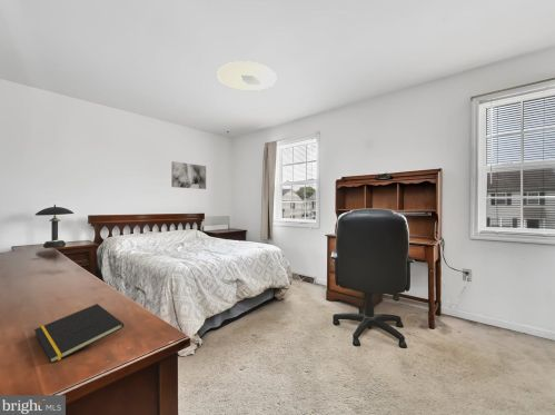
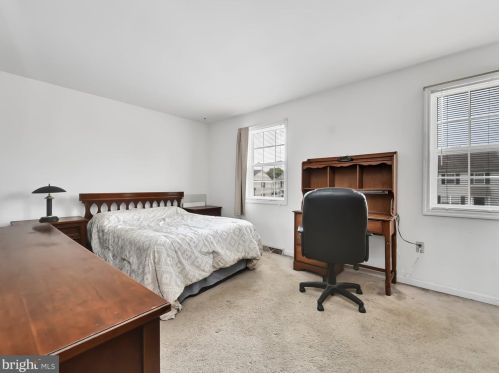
- notepad (78, 328)
- ceiling light (247, 75)
- wall art (189, 176)
